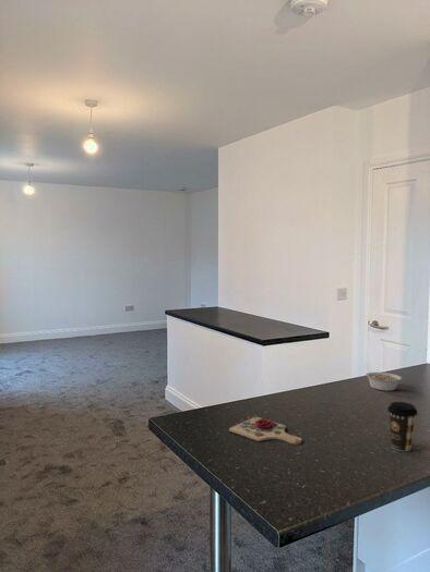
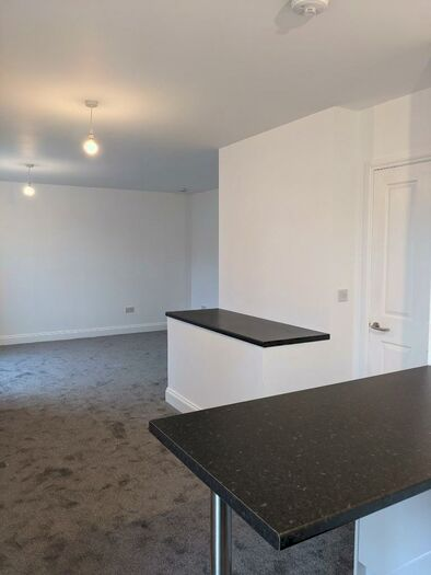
- legume (384, 380)
- coffee cup (402, 426)
- cutting board (270, 429)
